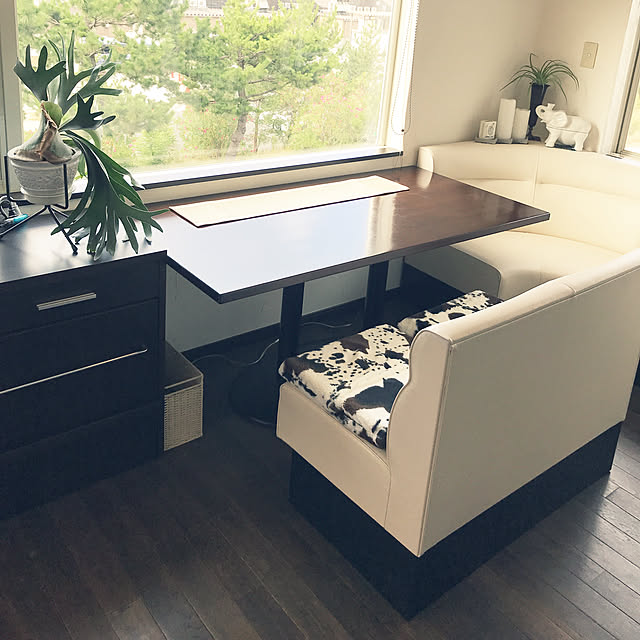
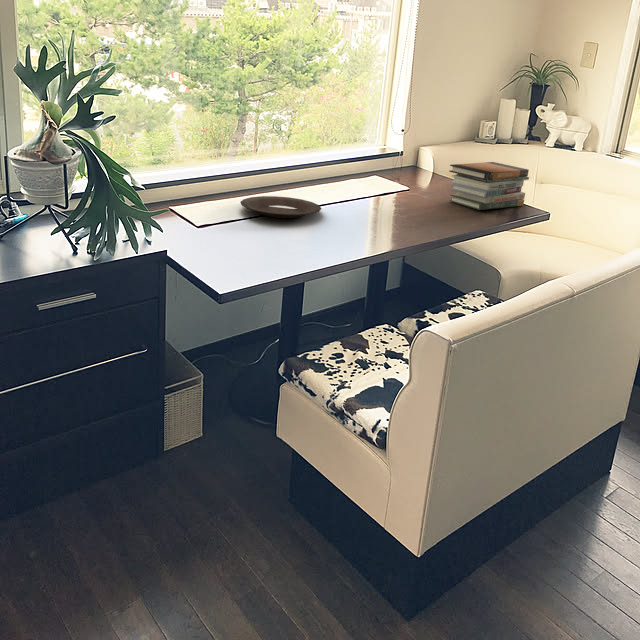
+ book stack (487, 185)
+ plate (280, 208)
